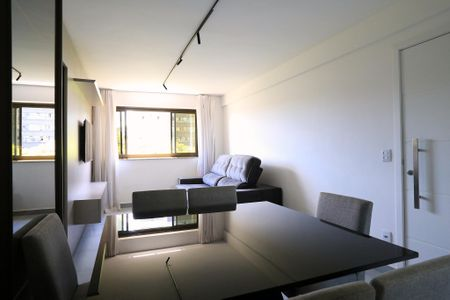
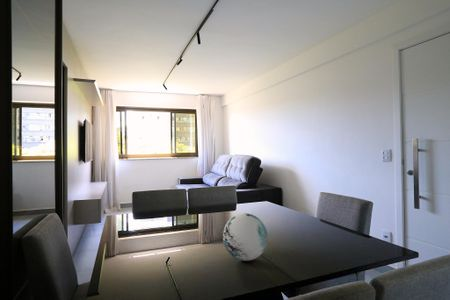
+ decorative orb (245, 236)
